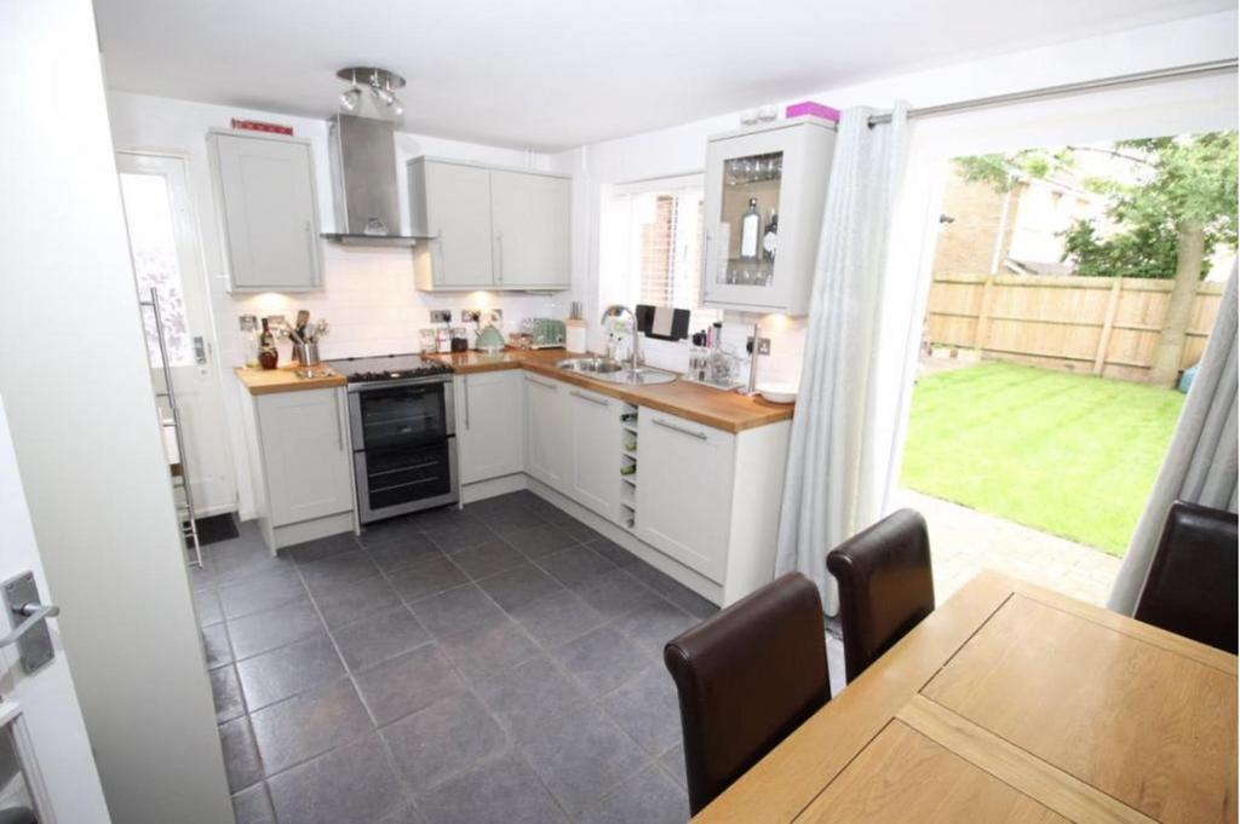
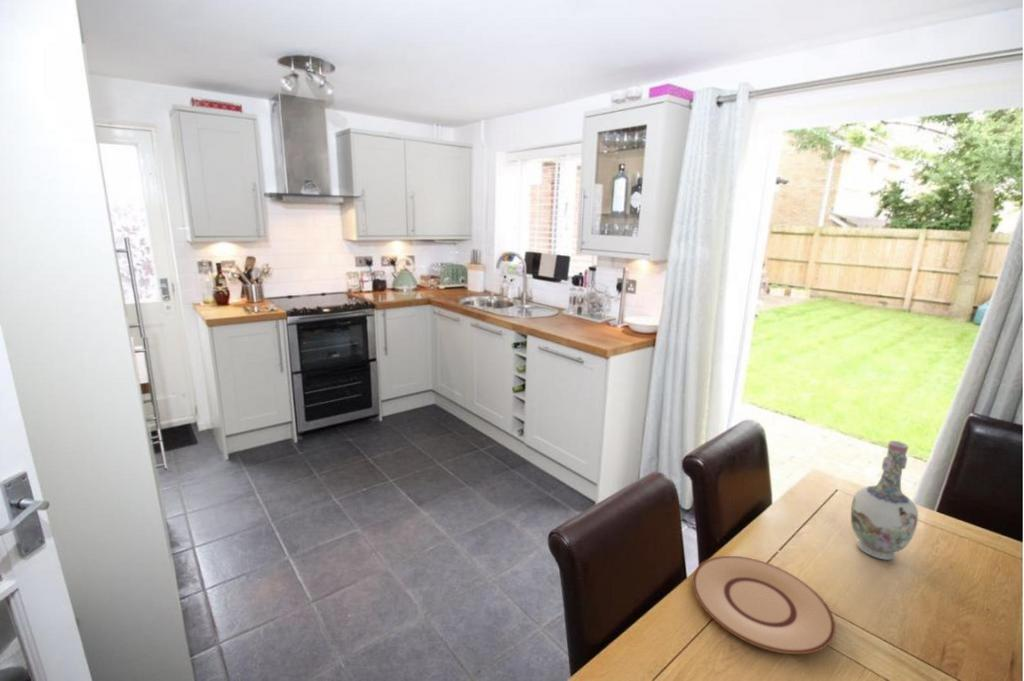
+ plate (759, 601)
+ vase (886, 498)
